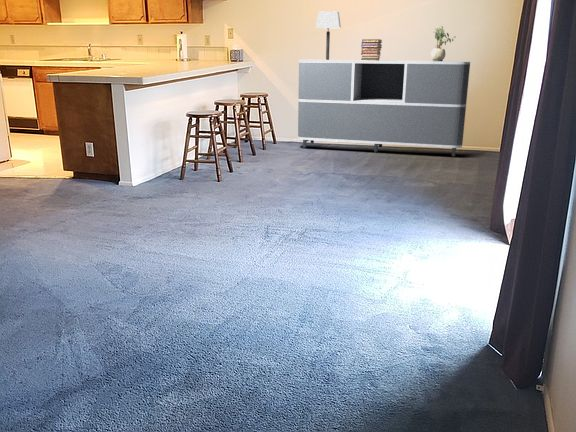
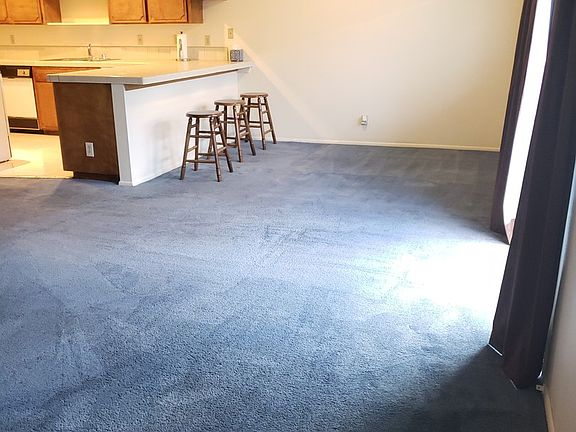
- book stack (371, 49)
- table lamp (328, 36)
- sideboard (380, 105)
- potted plant (442, 43)
